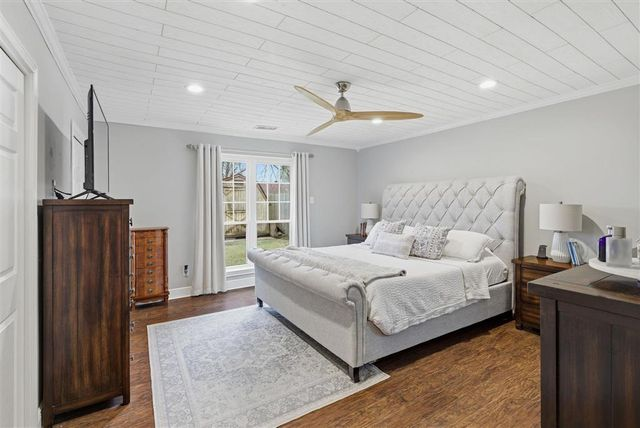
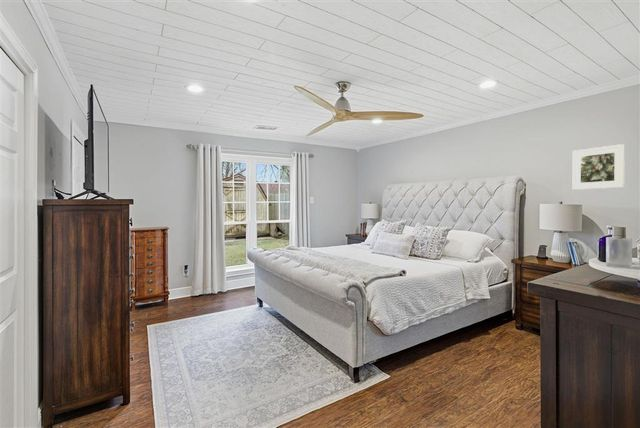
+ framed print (597, 168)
